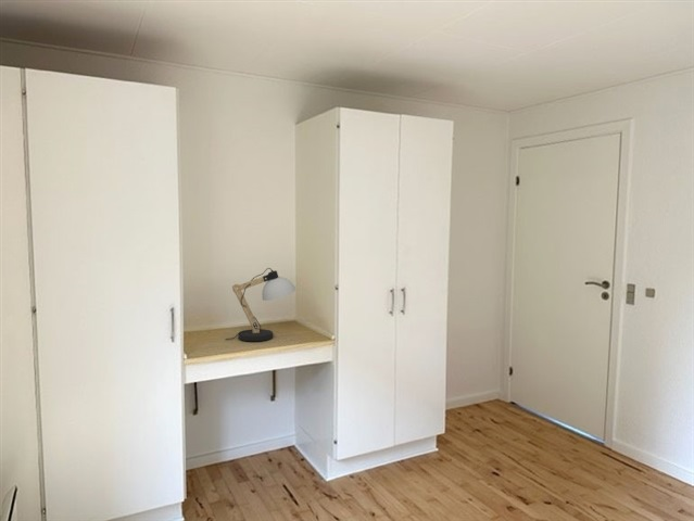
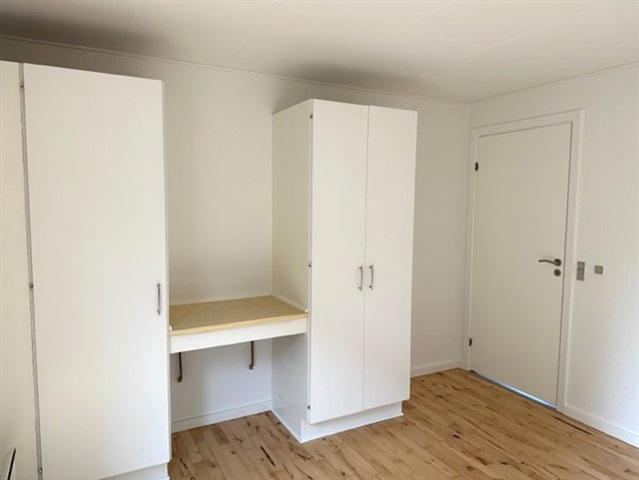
- desk lamp (263, 300)
